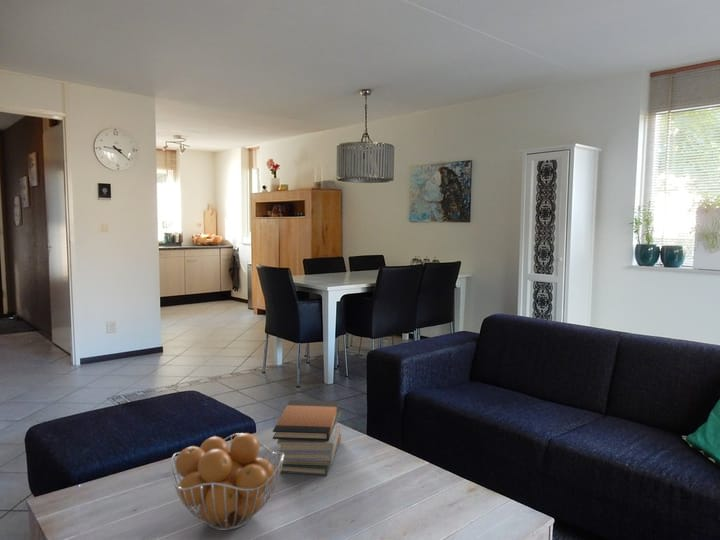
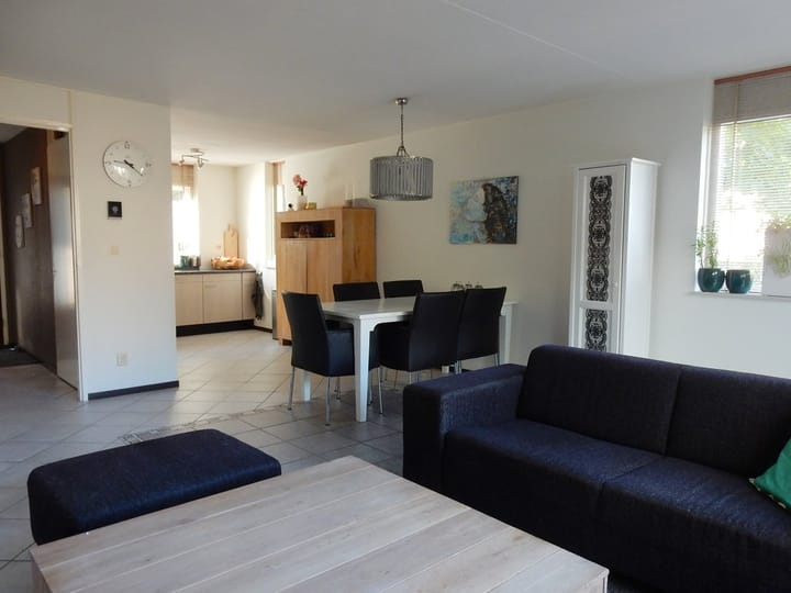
- book stack (309, 435)
- fruit basket (228, 479)
